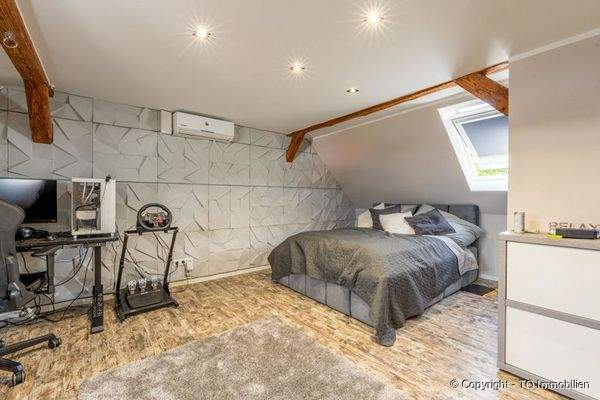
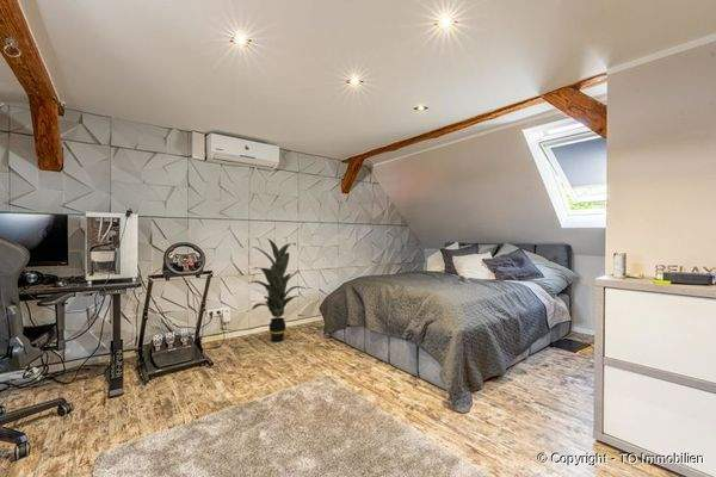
+ indoor plant (273, 289)
